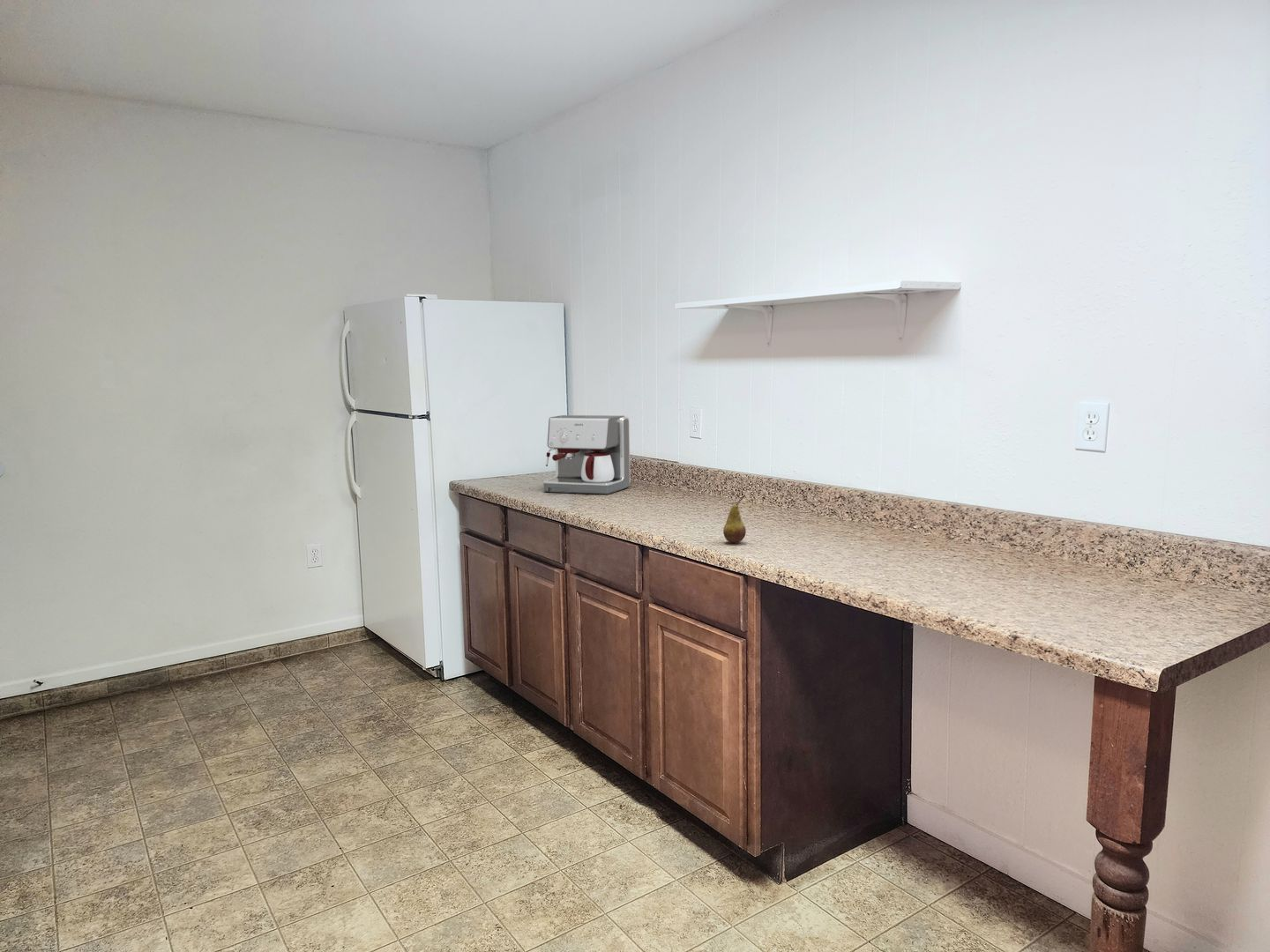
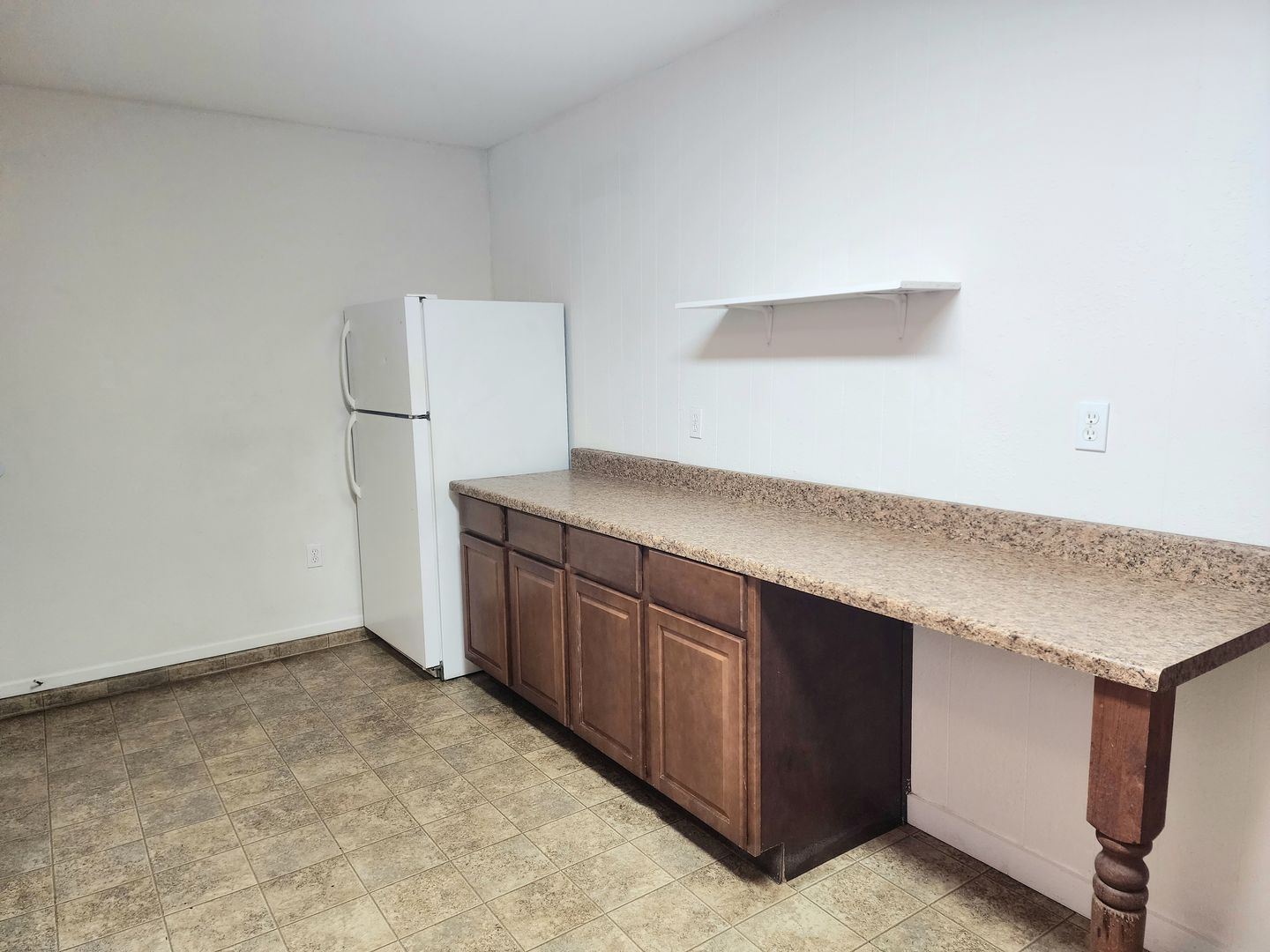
- fruit (734, 518)
- coffee maker (586, 452)
